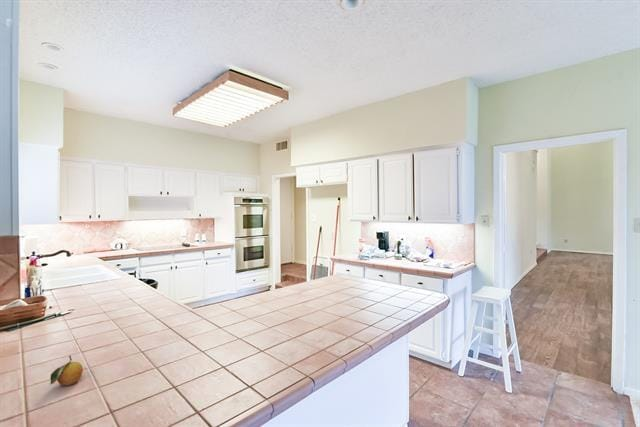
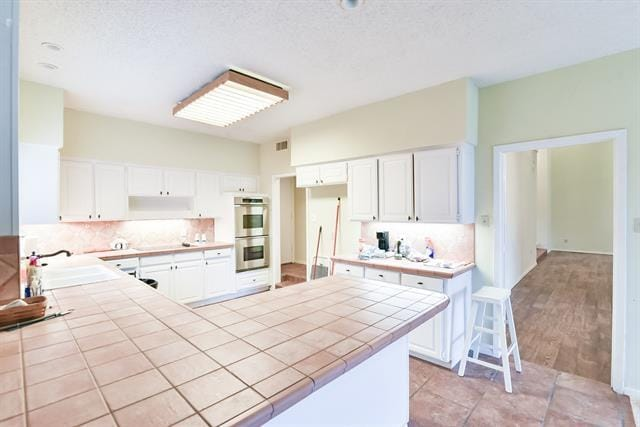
- fruit (64, 372)
